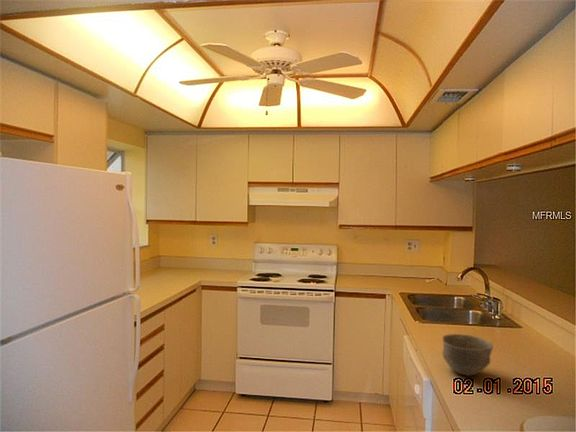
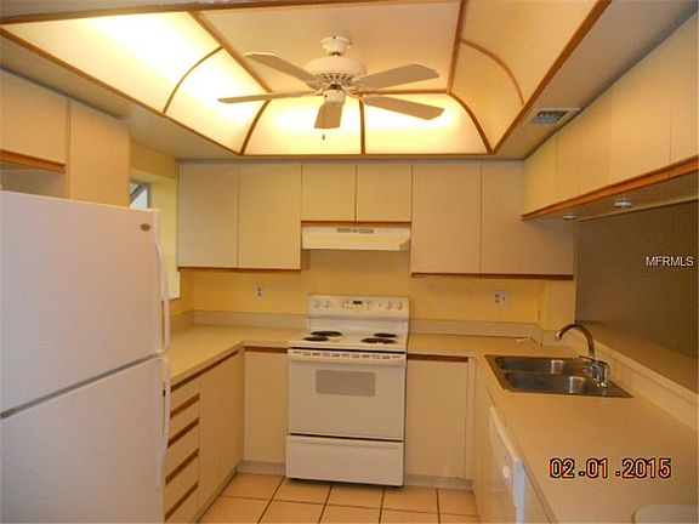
- bowl (465, 357)
